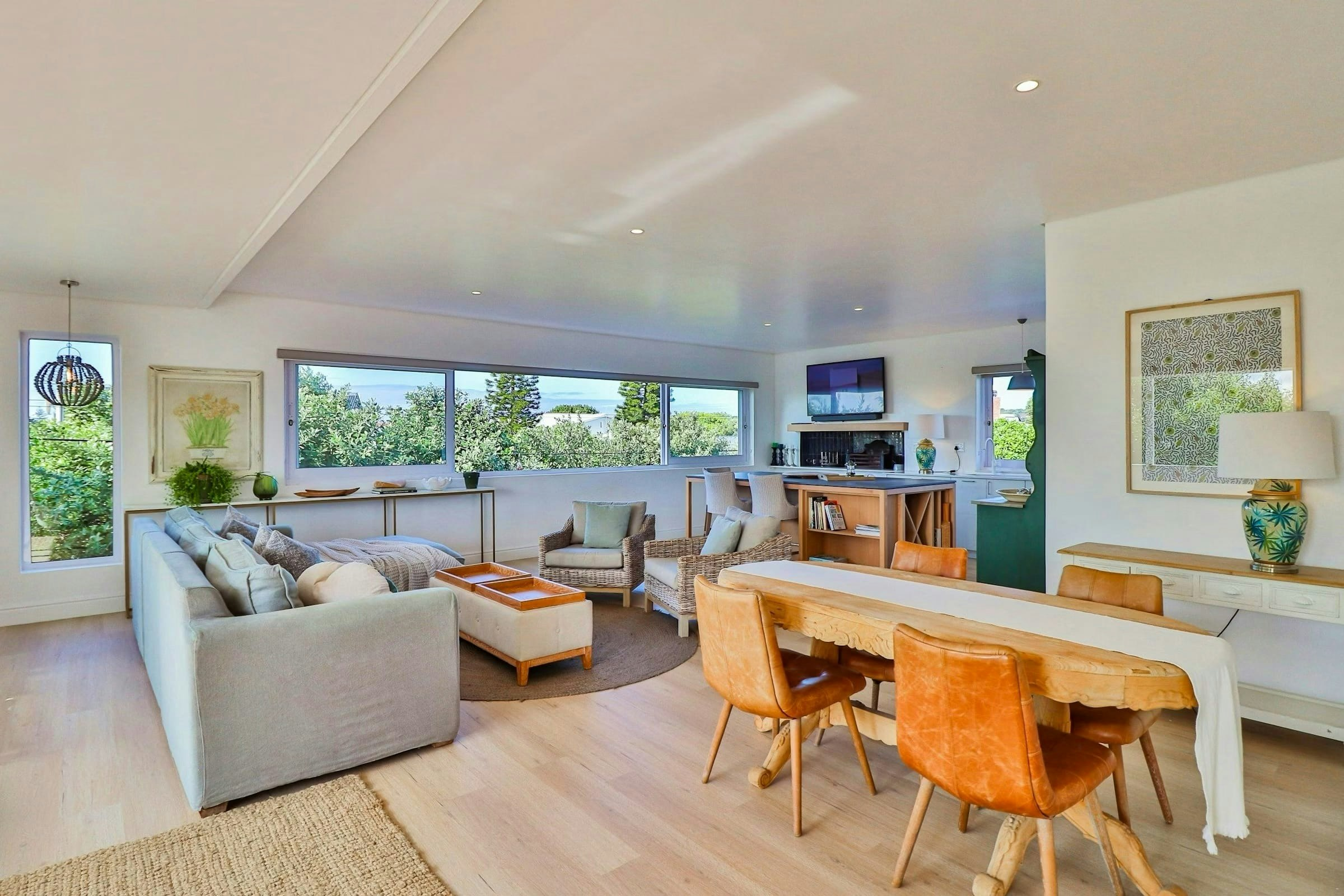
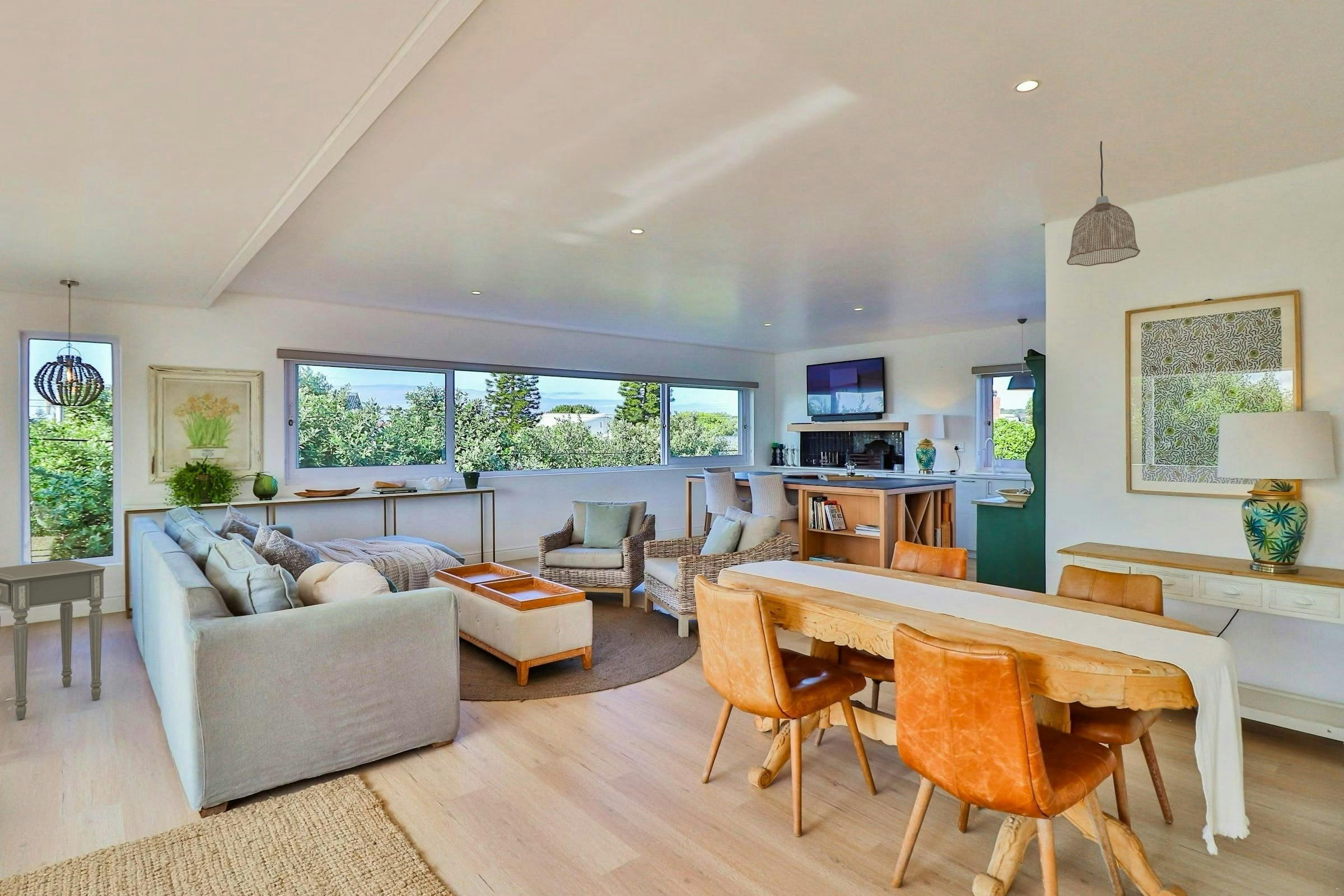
+ side table (27, 635)
+ pendant lamp (1102, 199)
